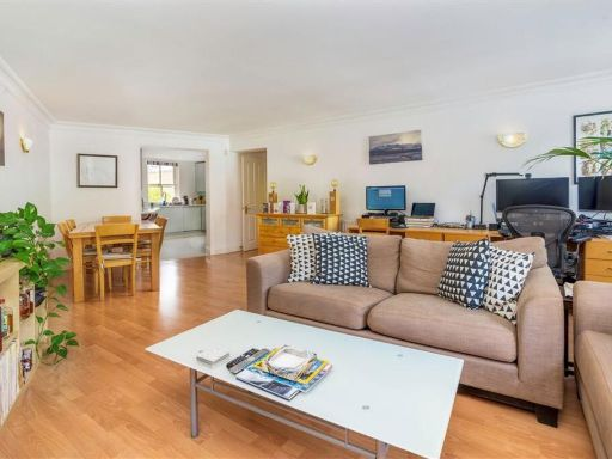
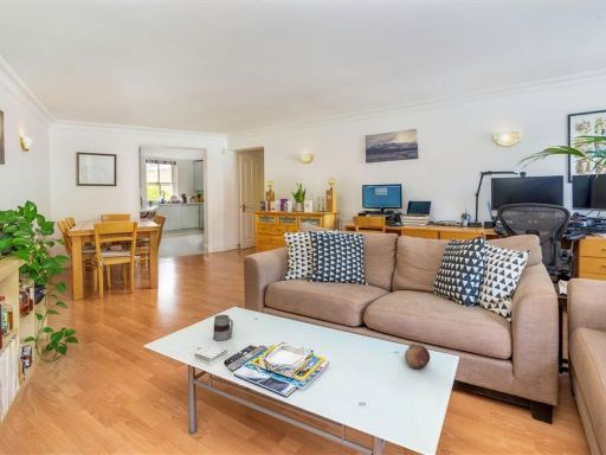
+ mug (224, 327)
+ fruit (417, 354)
